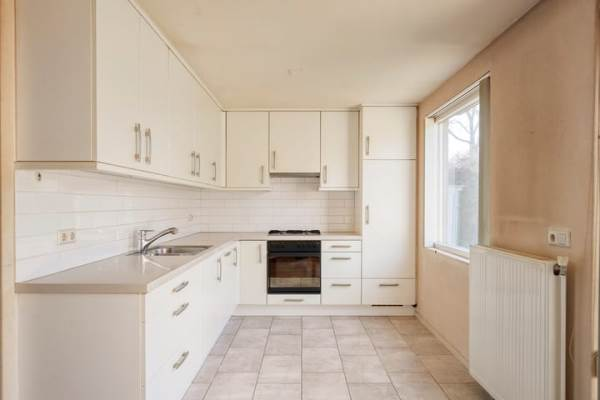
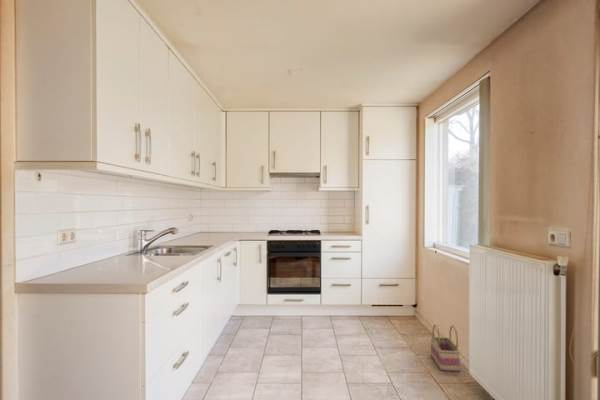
+ basket (444, 344)
